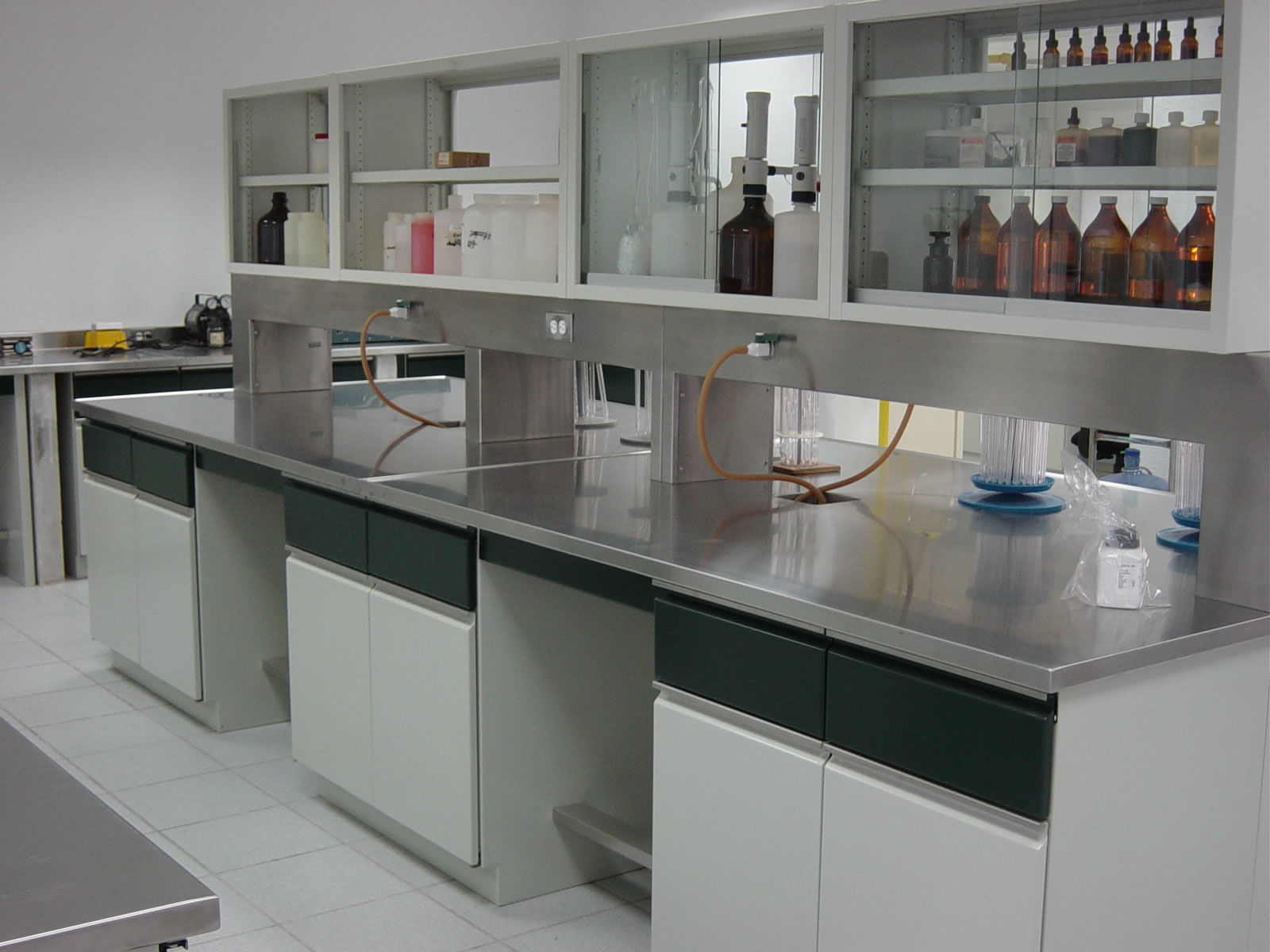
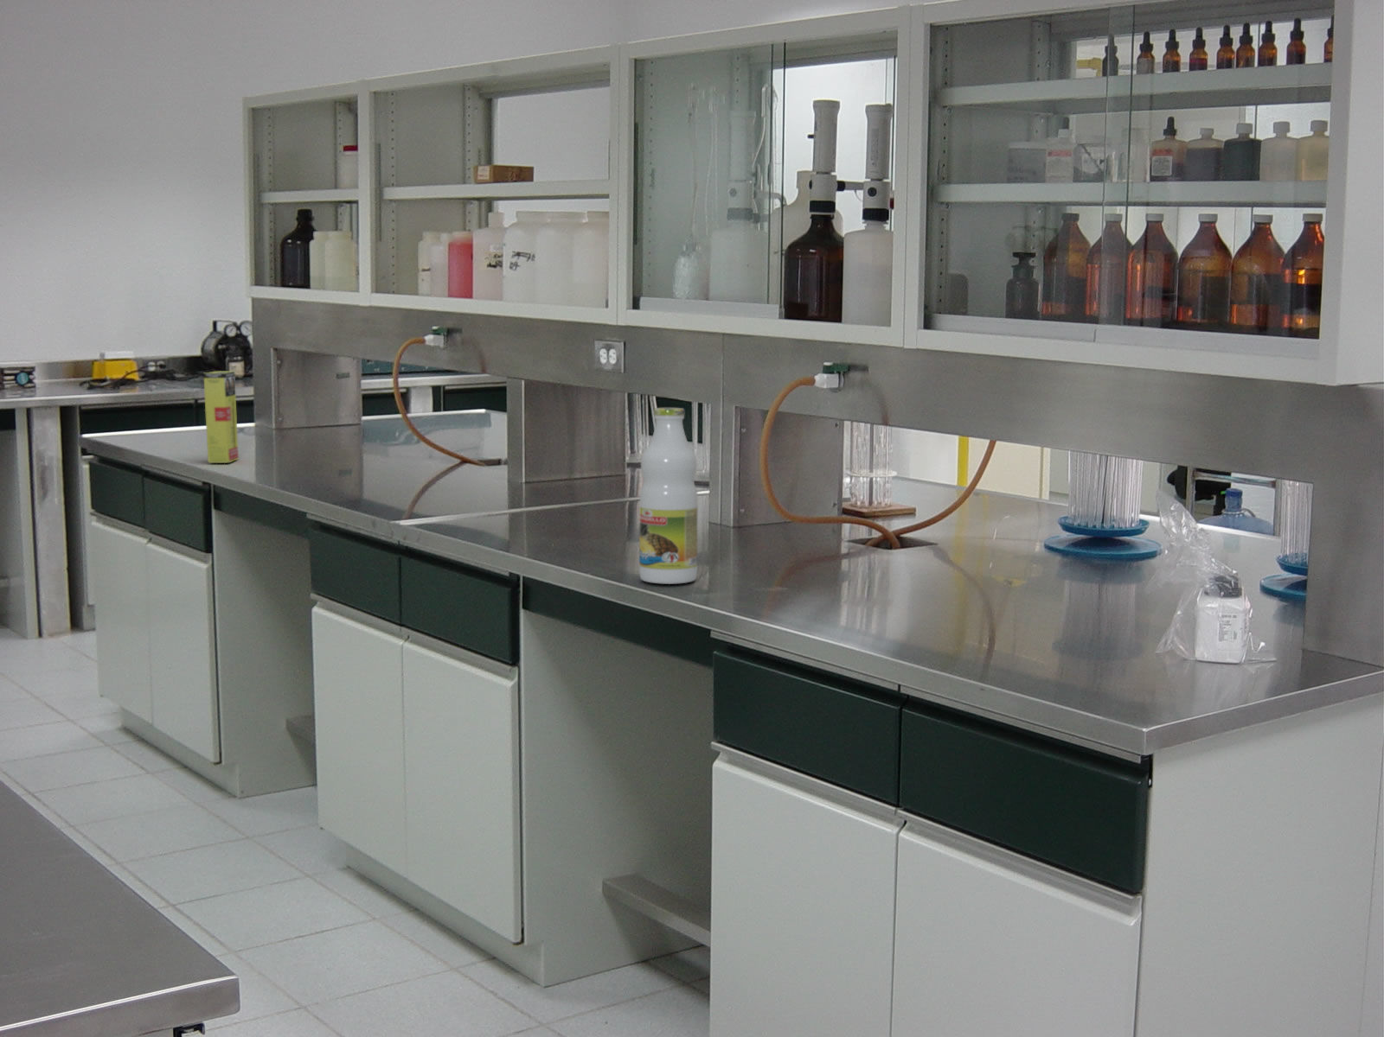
+ bottle (669, 495)
+ box (220, 416)
